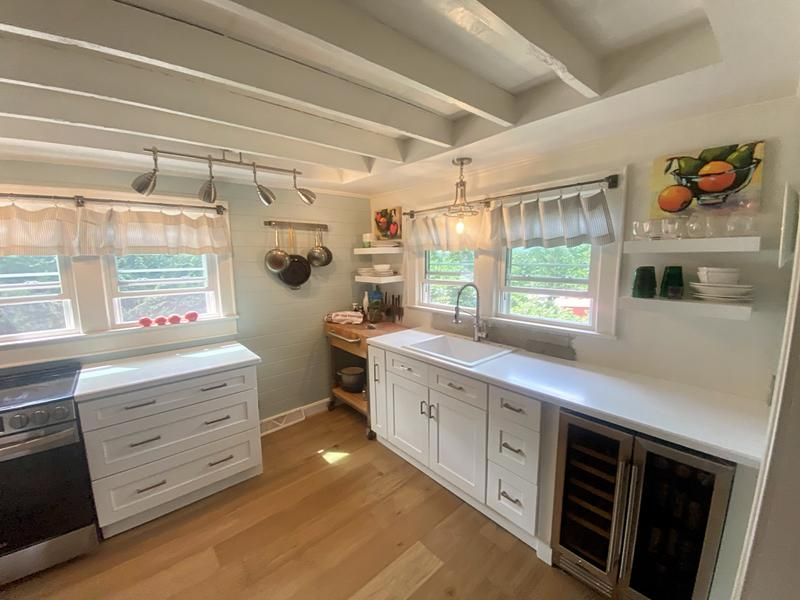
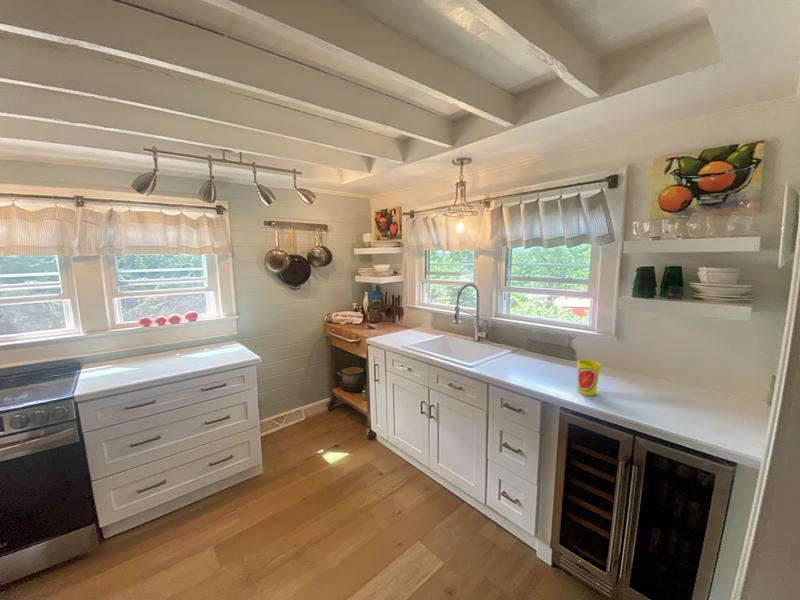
+ cup (587, 377)
